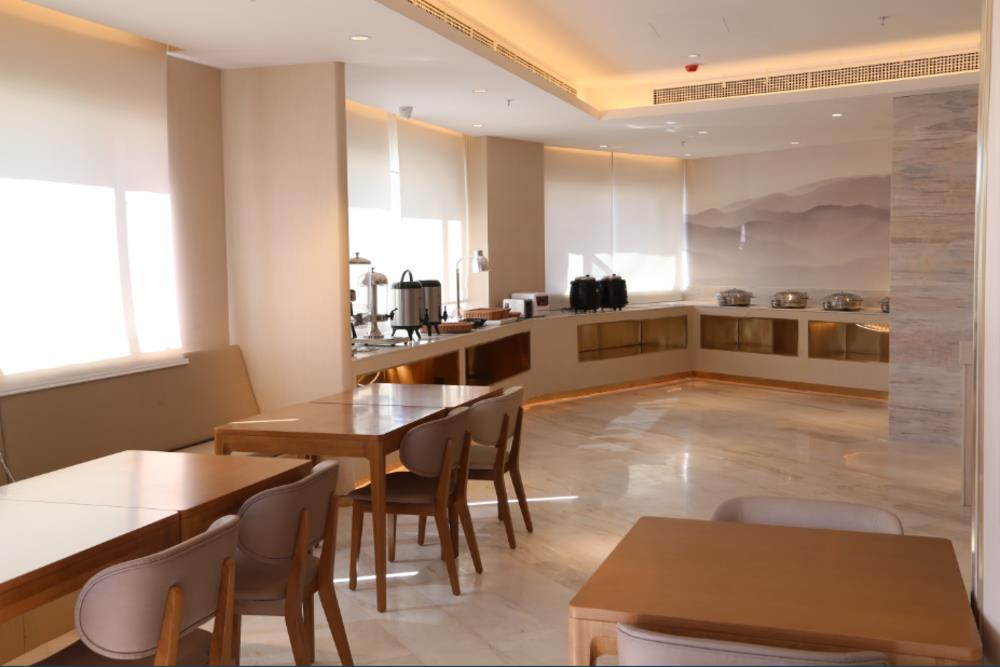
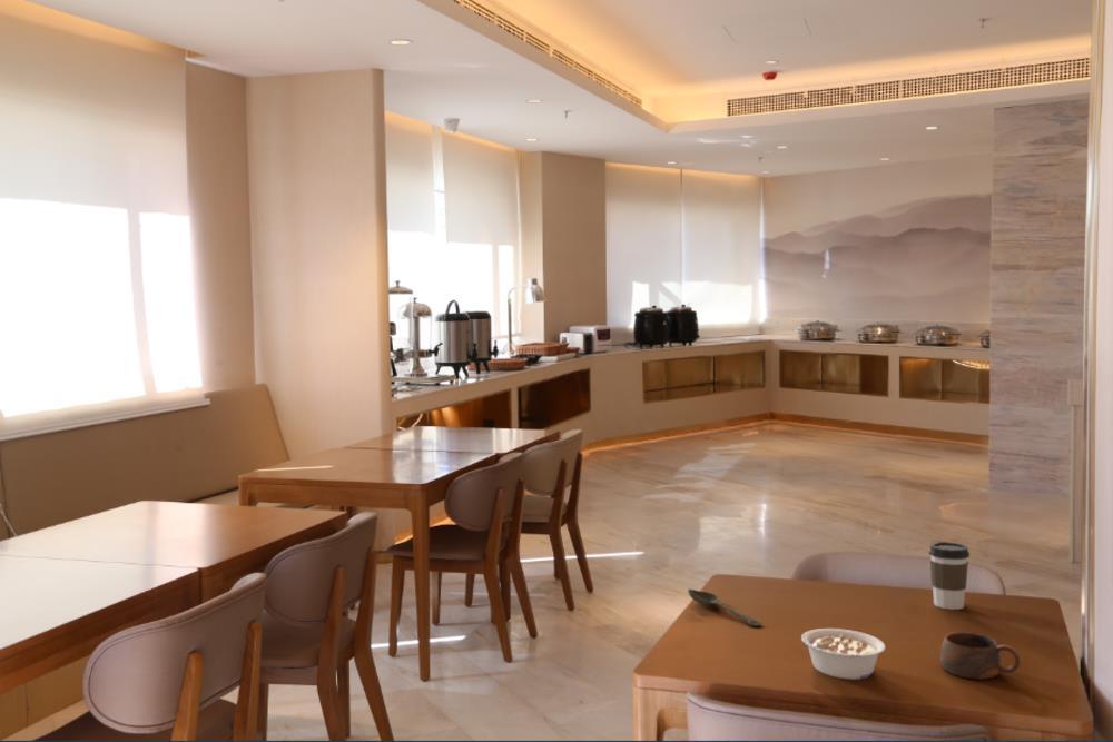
+ legume (845, 653)
+ coffee cup (948, 575)
+ cup (978, 656)
+ spoon (725, 605)
